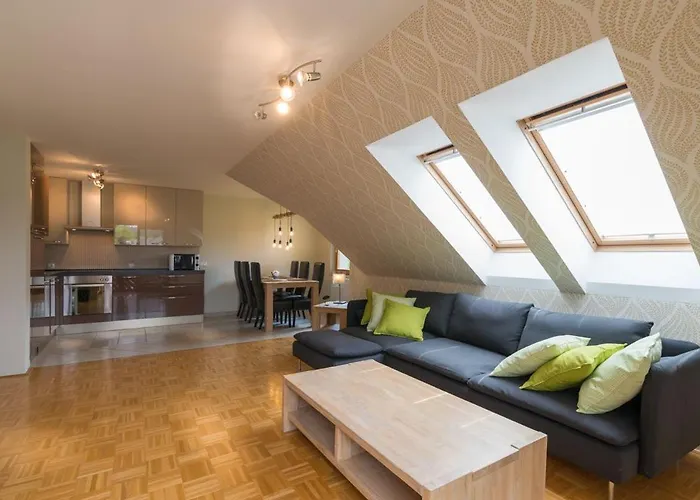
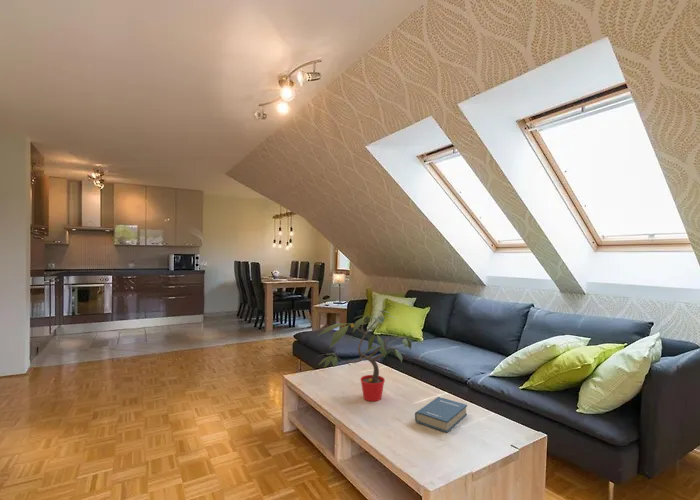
+ hardback book (441, 413)
+ potted plant (367, 356)
